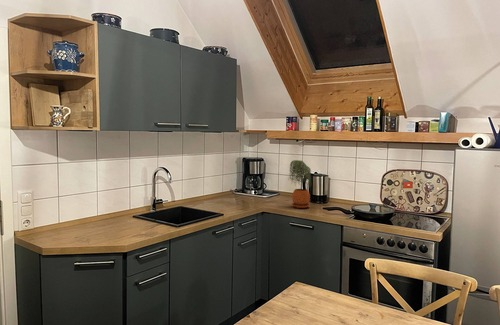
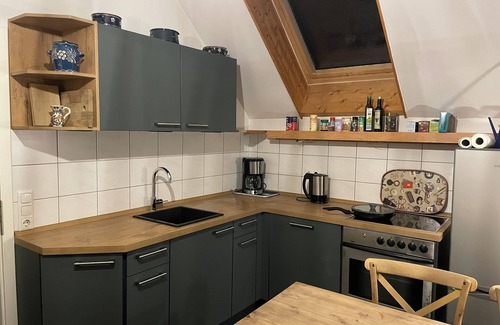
- potted plant (299, 182)
